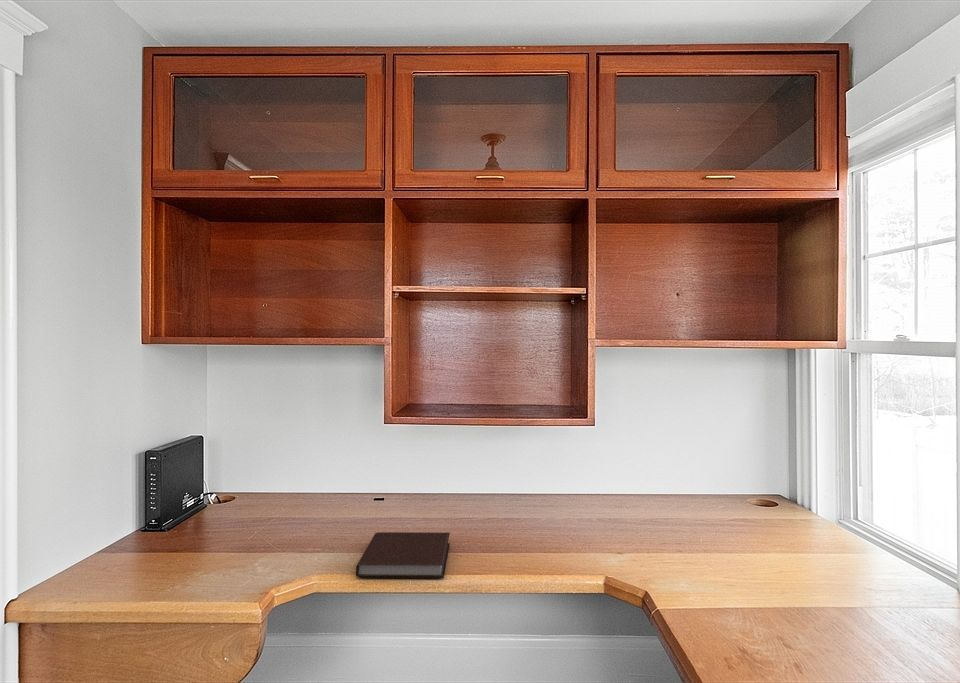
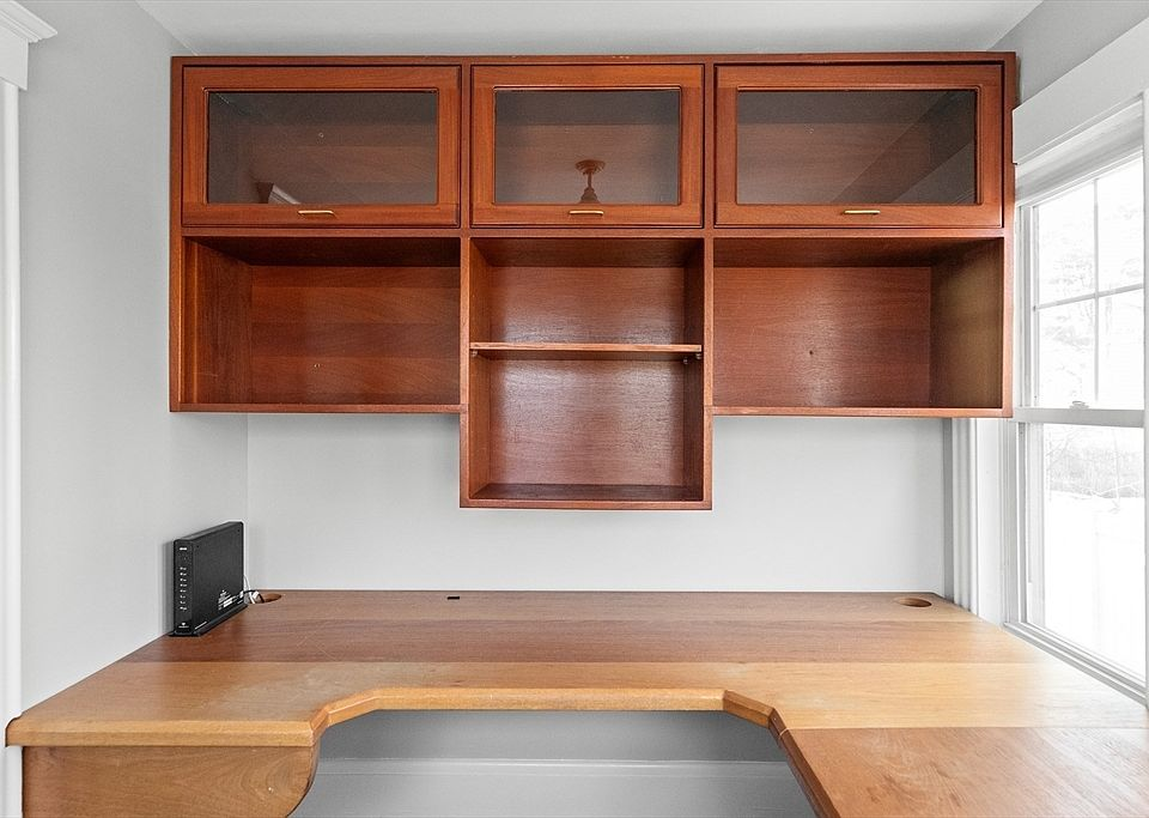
- notebook (406, 553)
